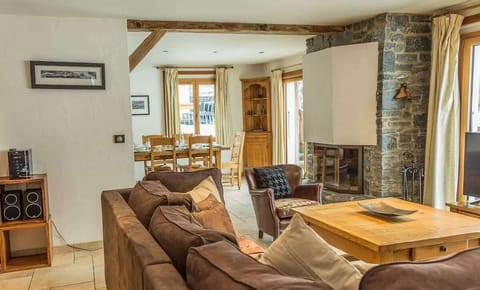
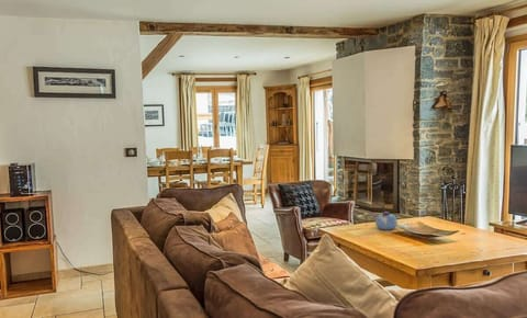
+ teapot (385, 220)
